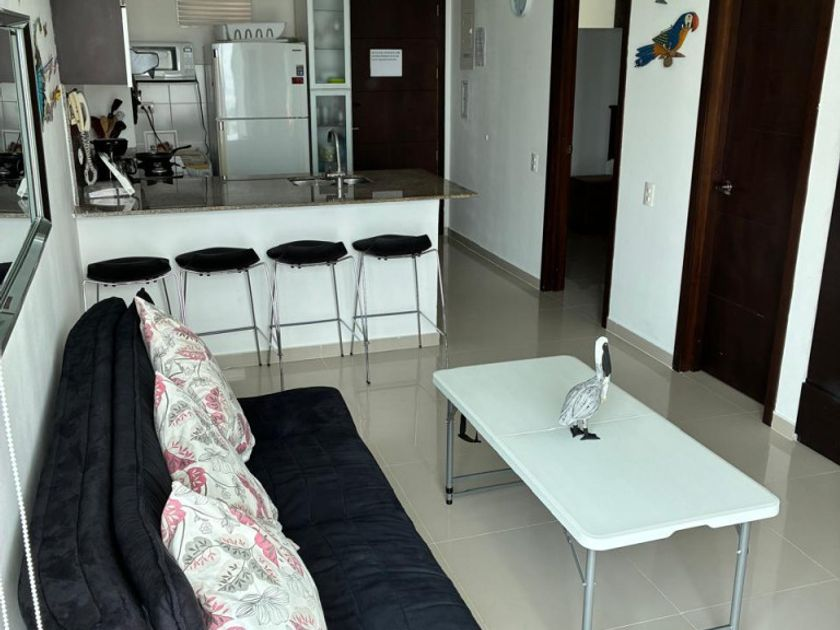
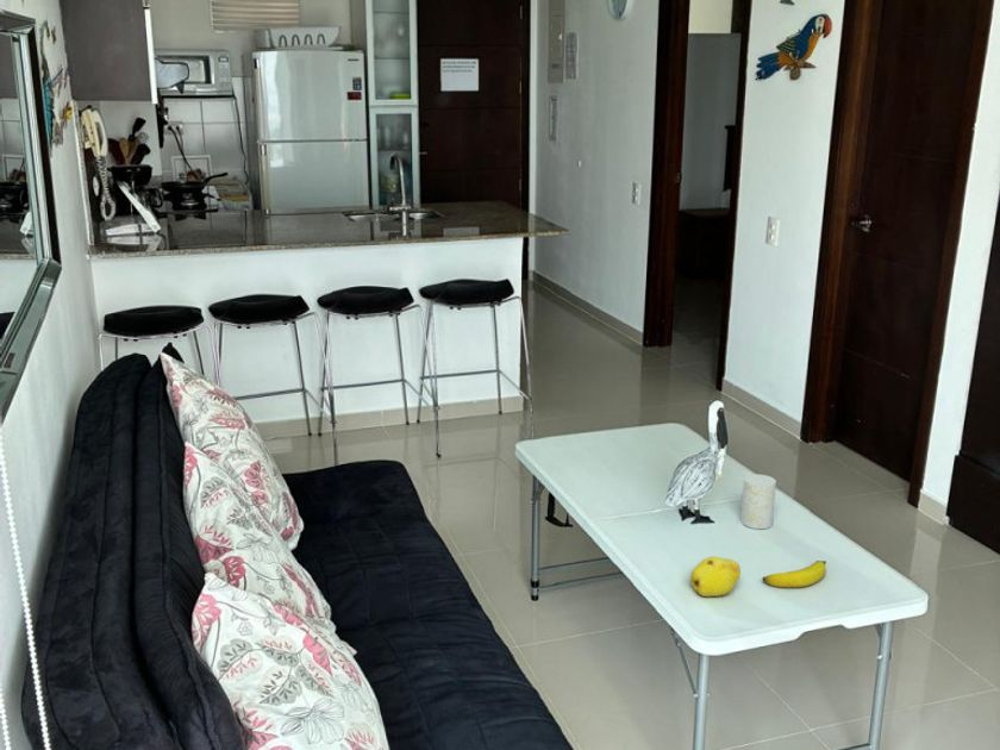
+ cup (757, 501)
+ fruit (717, 575)
+ banana (802, 570)
